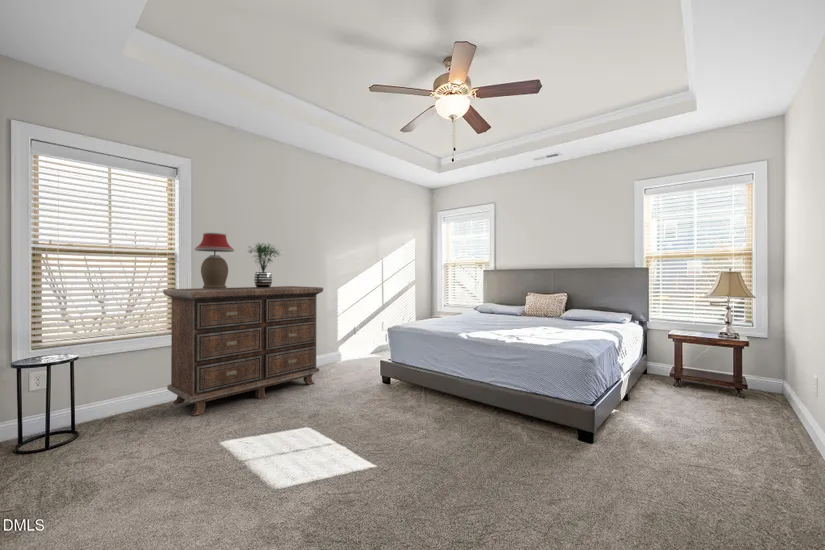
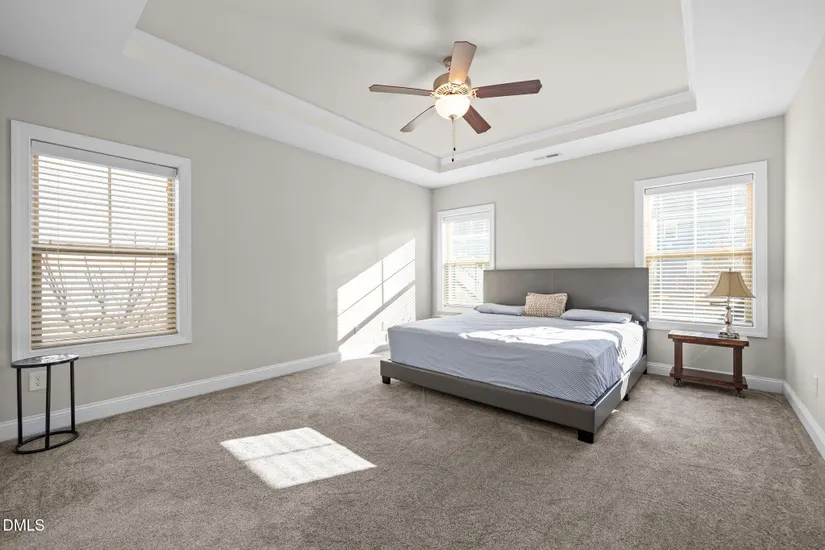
- potted plant (264, 264)
- dresser (249, 340)
- table lamp (214, 261)
